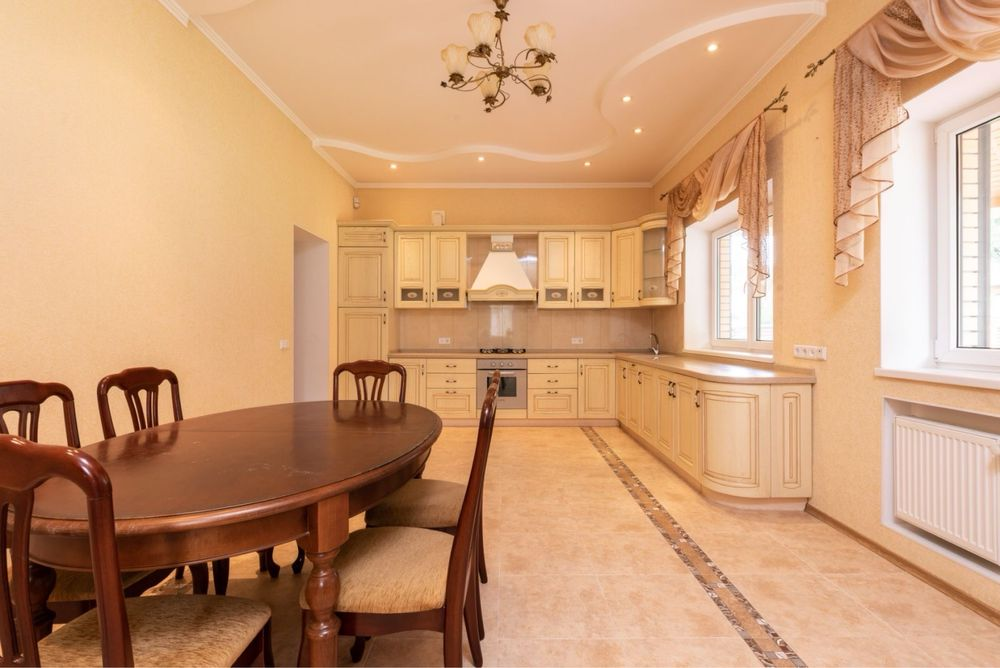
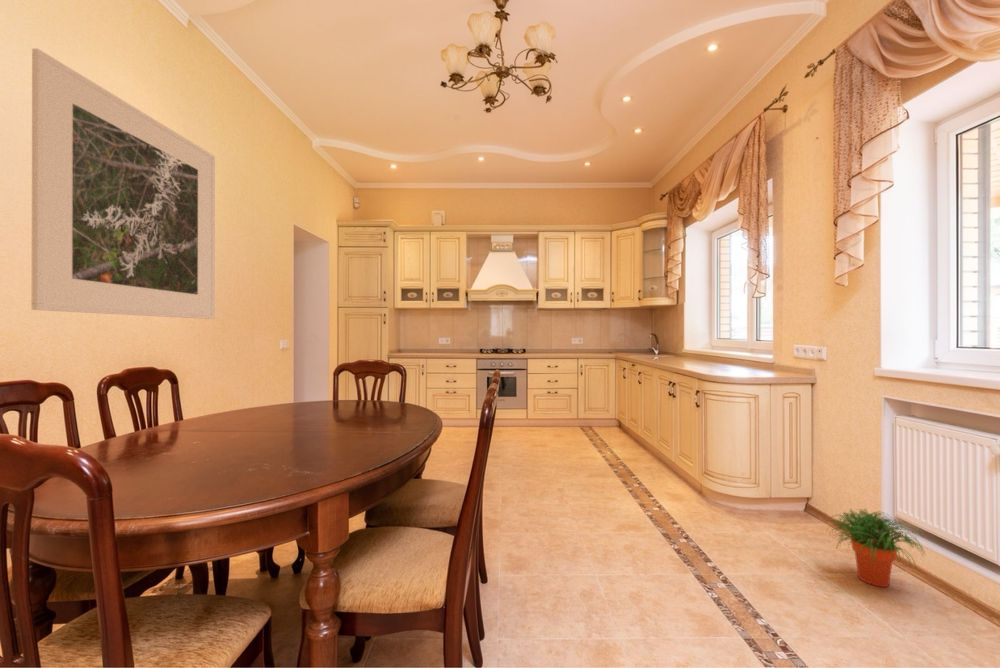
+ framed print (144, 215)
+ potted plant (872, 546)
